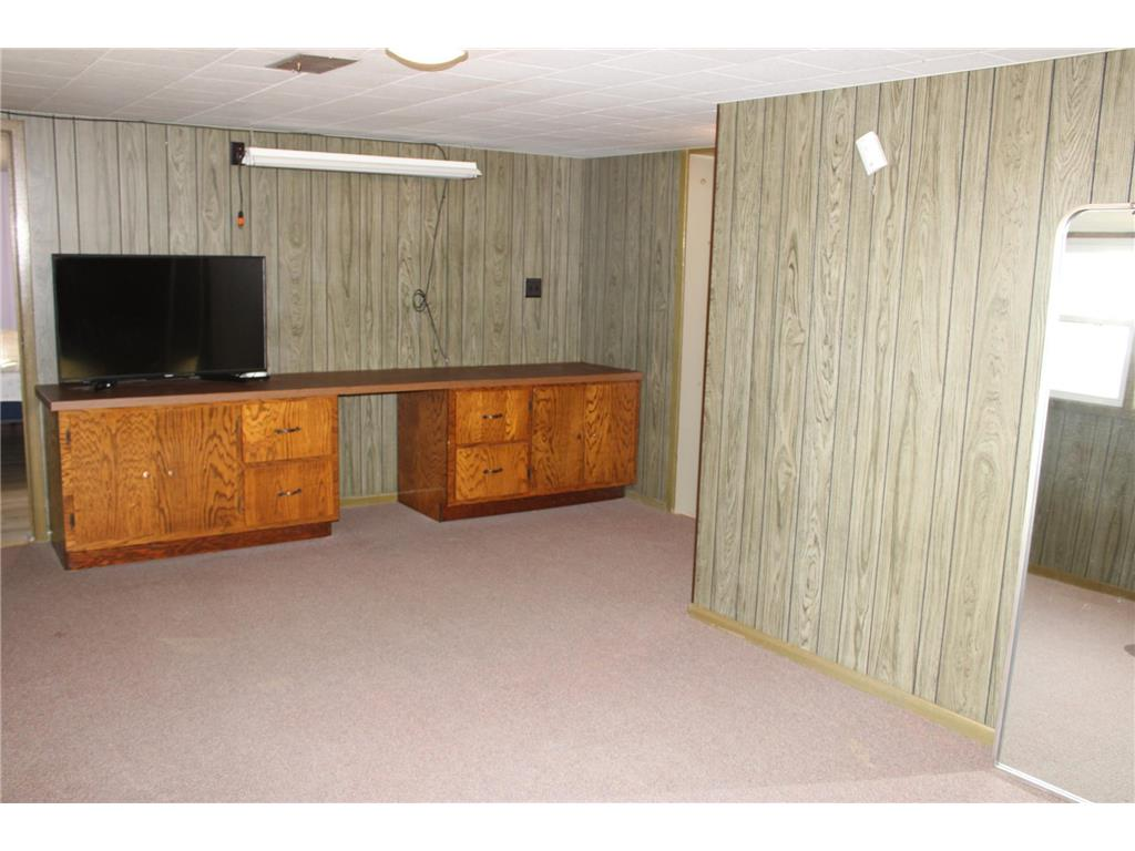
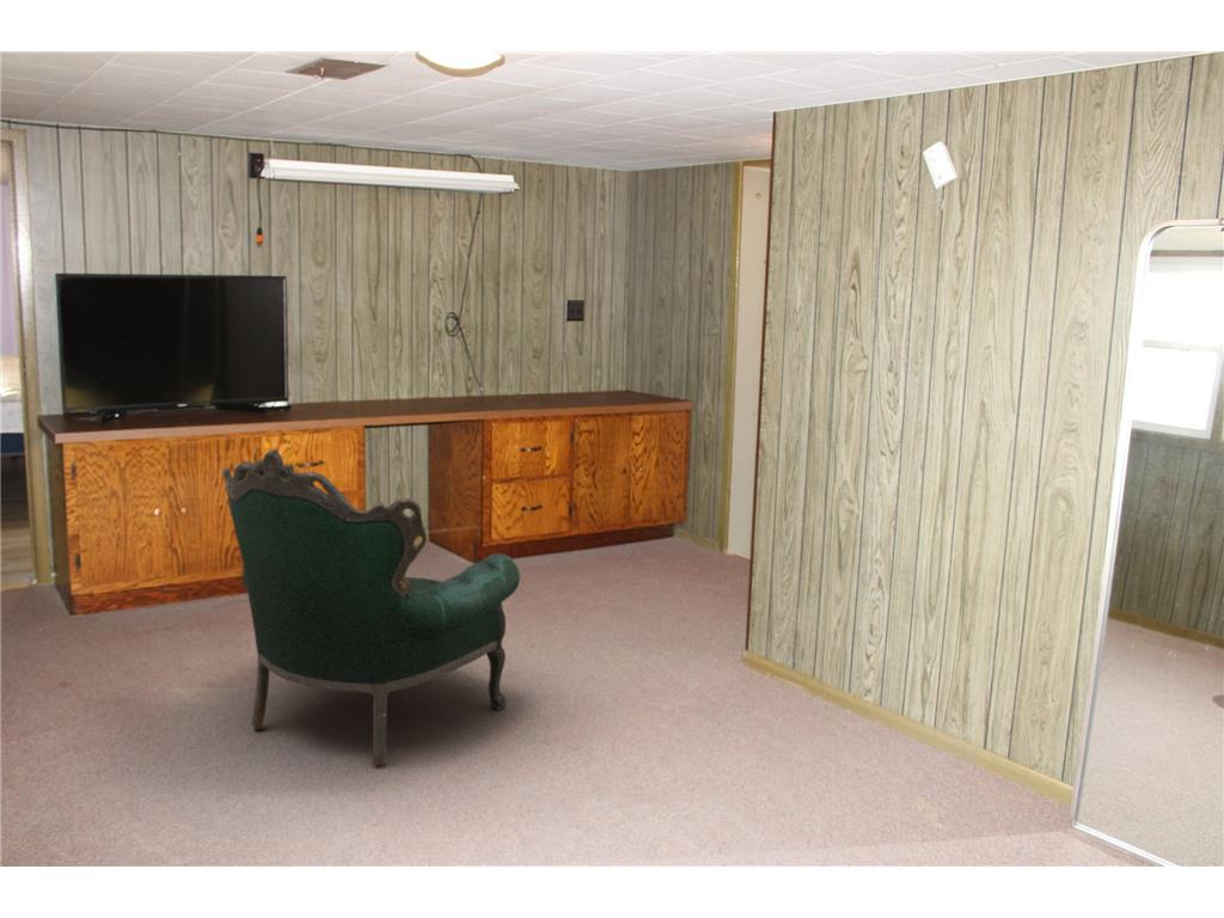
+ armchair (367, 581)
